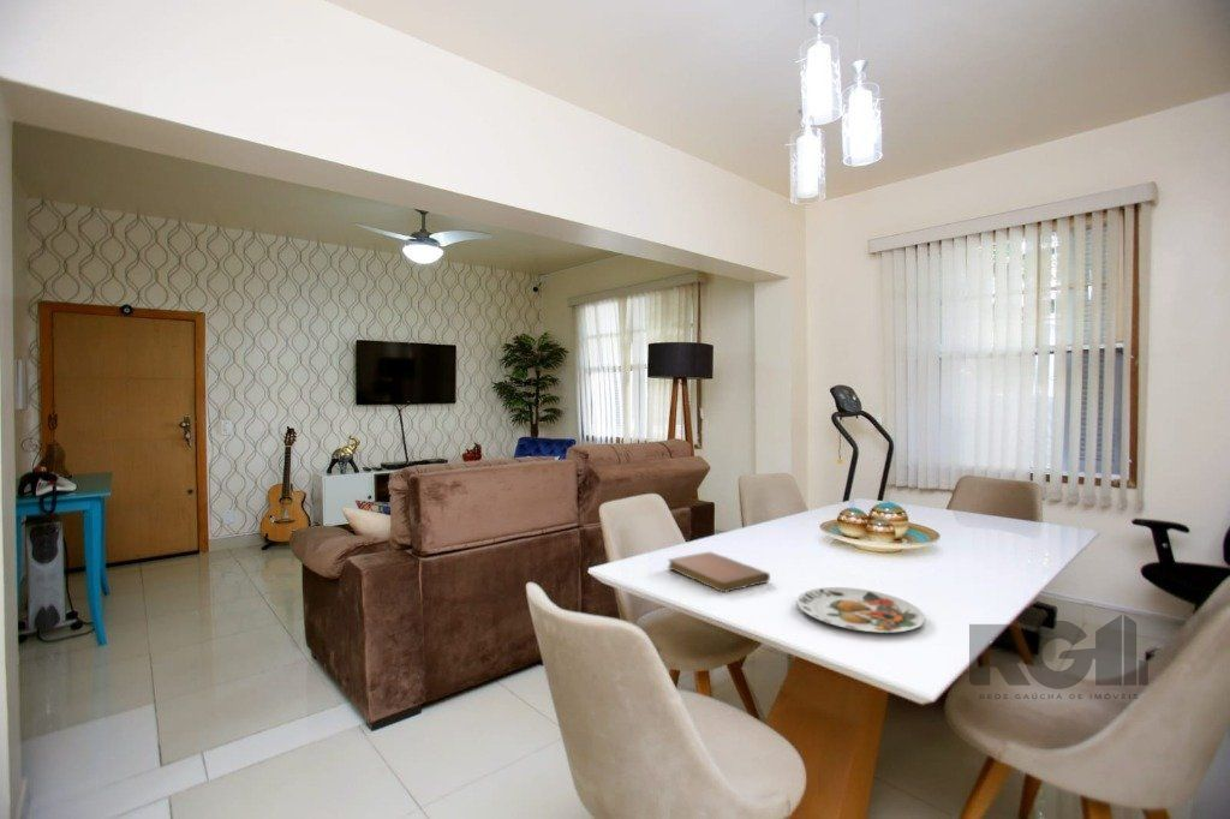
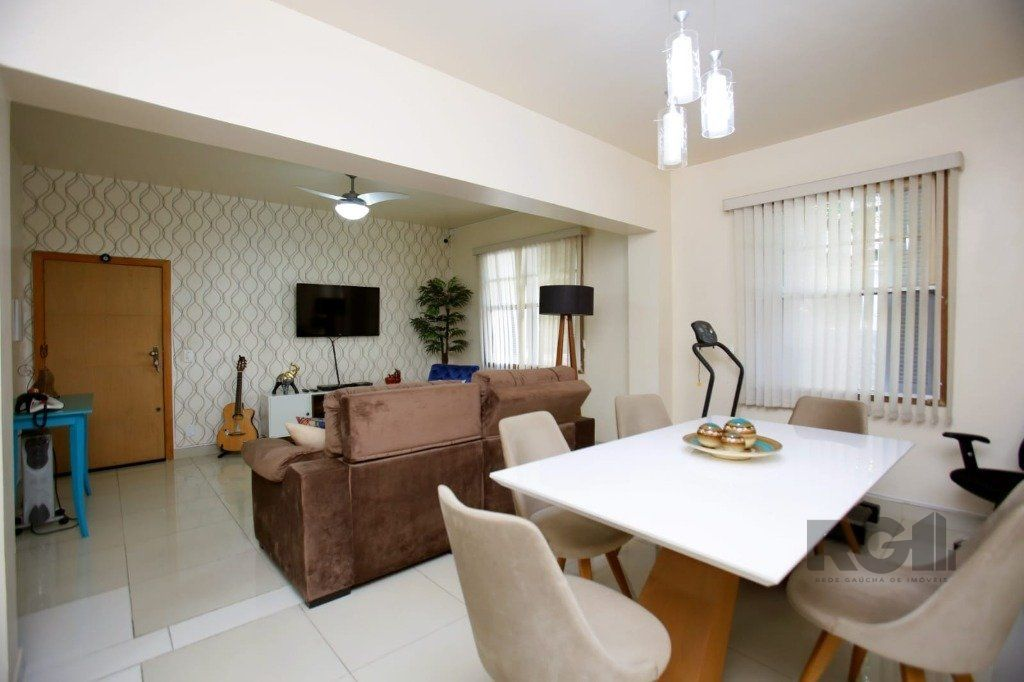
- notebook (716, 569)
- plate (858, 609)
